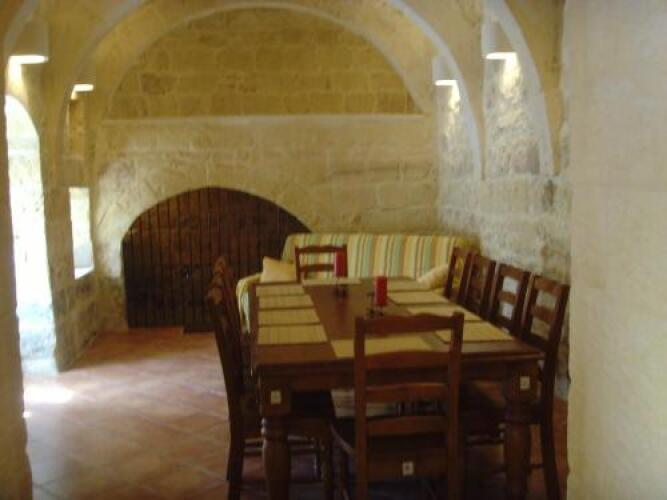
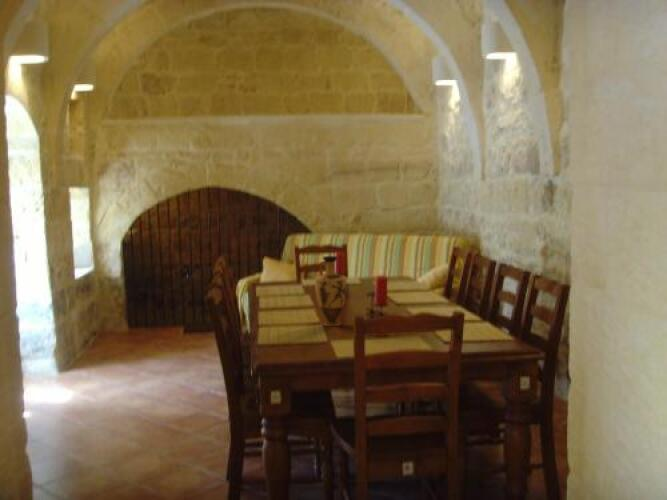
+ vase (330, 290)
